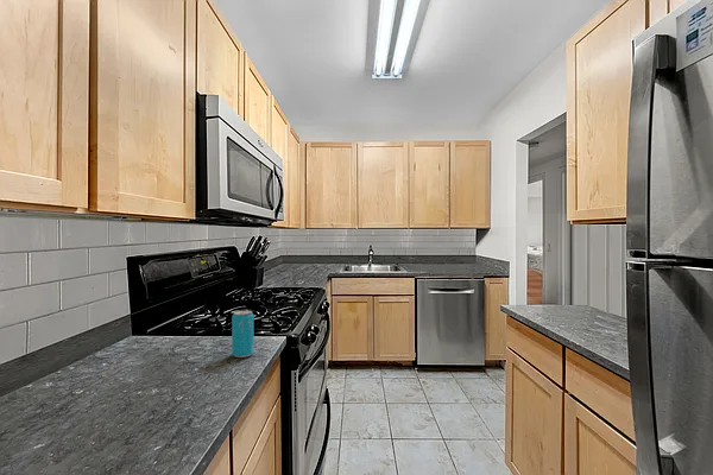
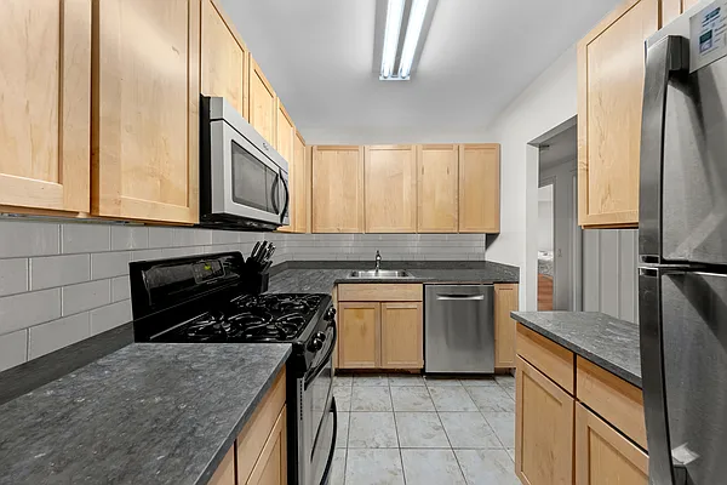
- beverage can (242, 332)
